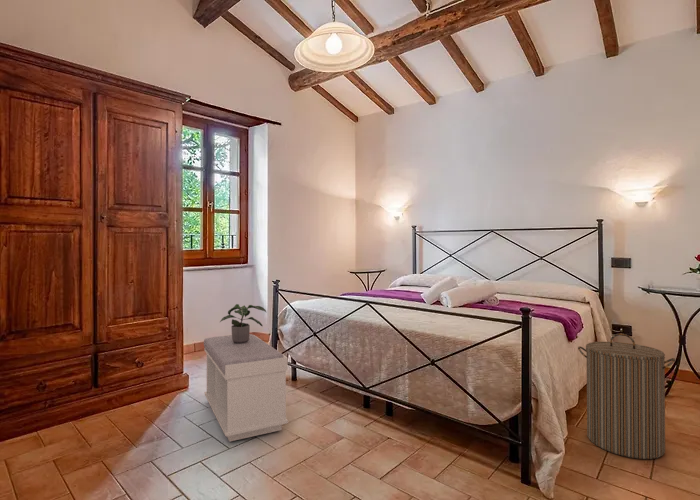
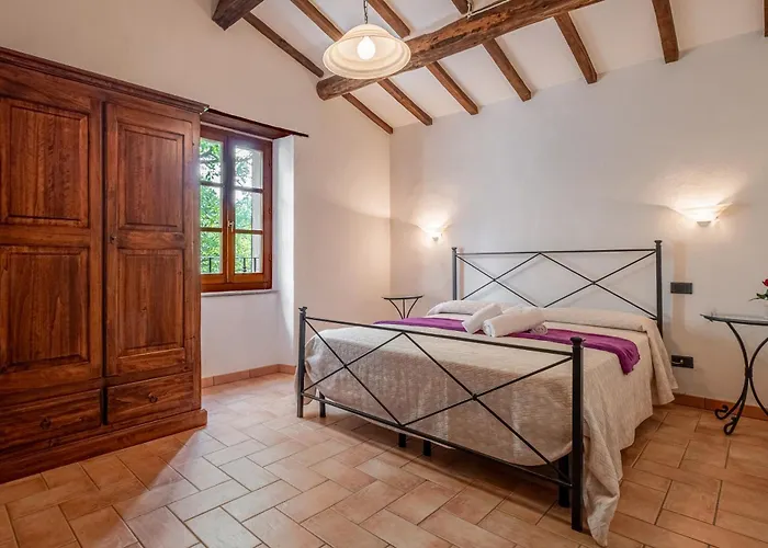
- laundry hamper (624, 388)
- bench (241, 379)
- potted plant (243, 323)
